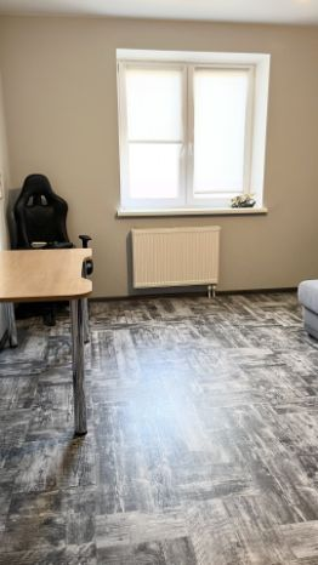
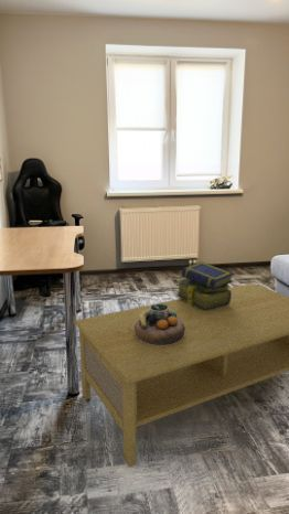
+ stack of books (205, 285)
+ decorative bowl (159, 319)
+ coffee table (205, 355)
